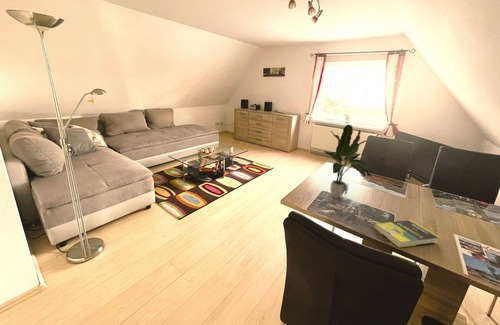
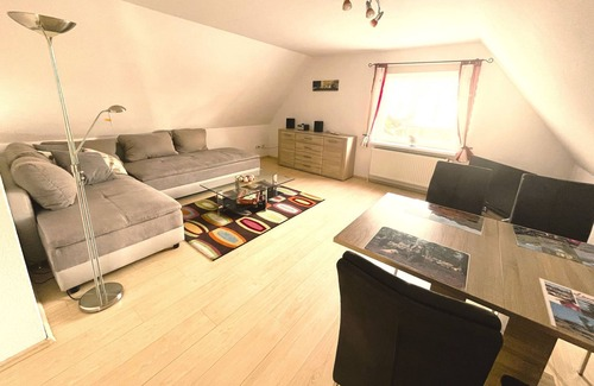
- potted plant (345, 163)
- book (405, 232)
